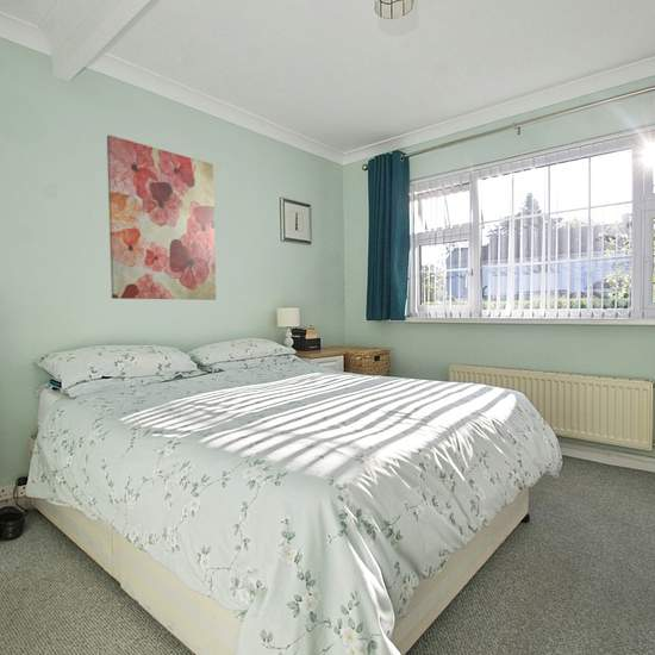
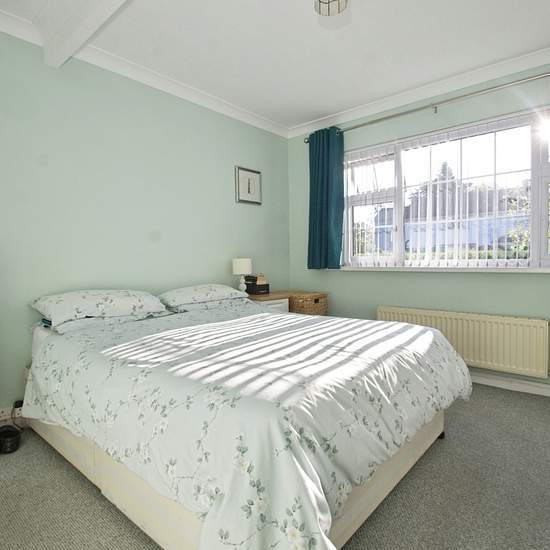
- wall art (166, 225)
